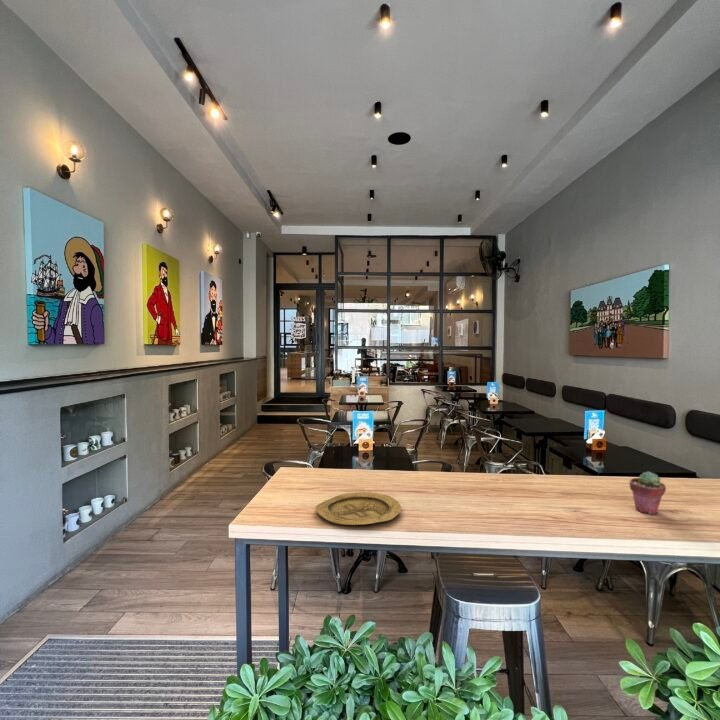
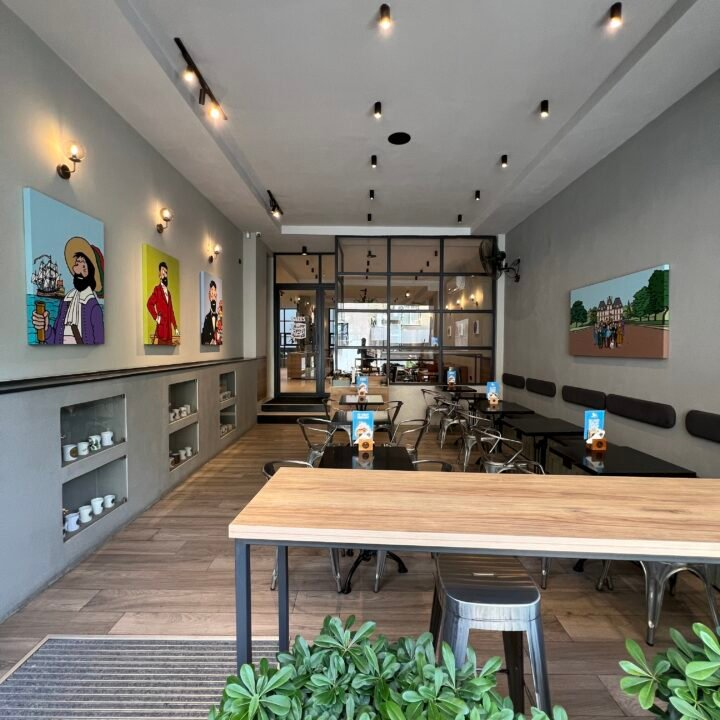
- potted succulent (647, 490)
- plate (358, 508)
